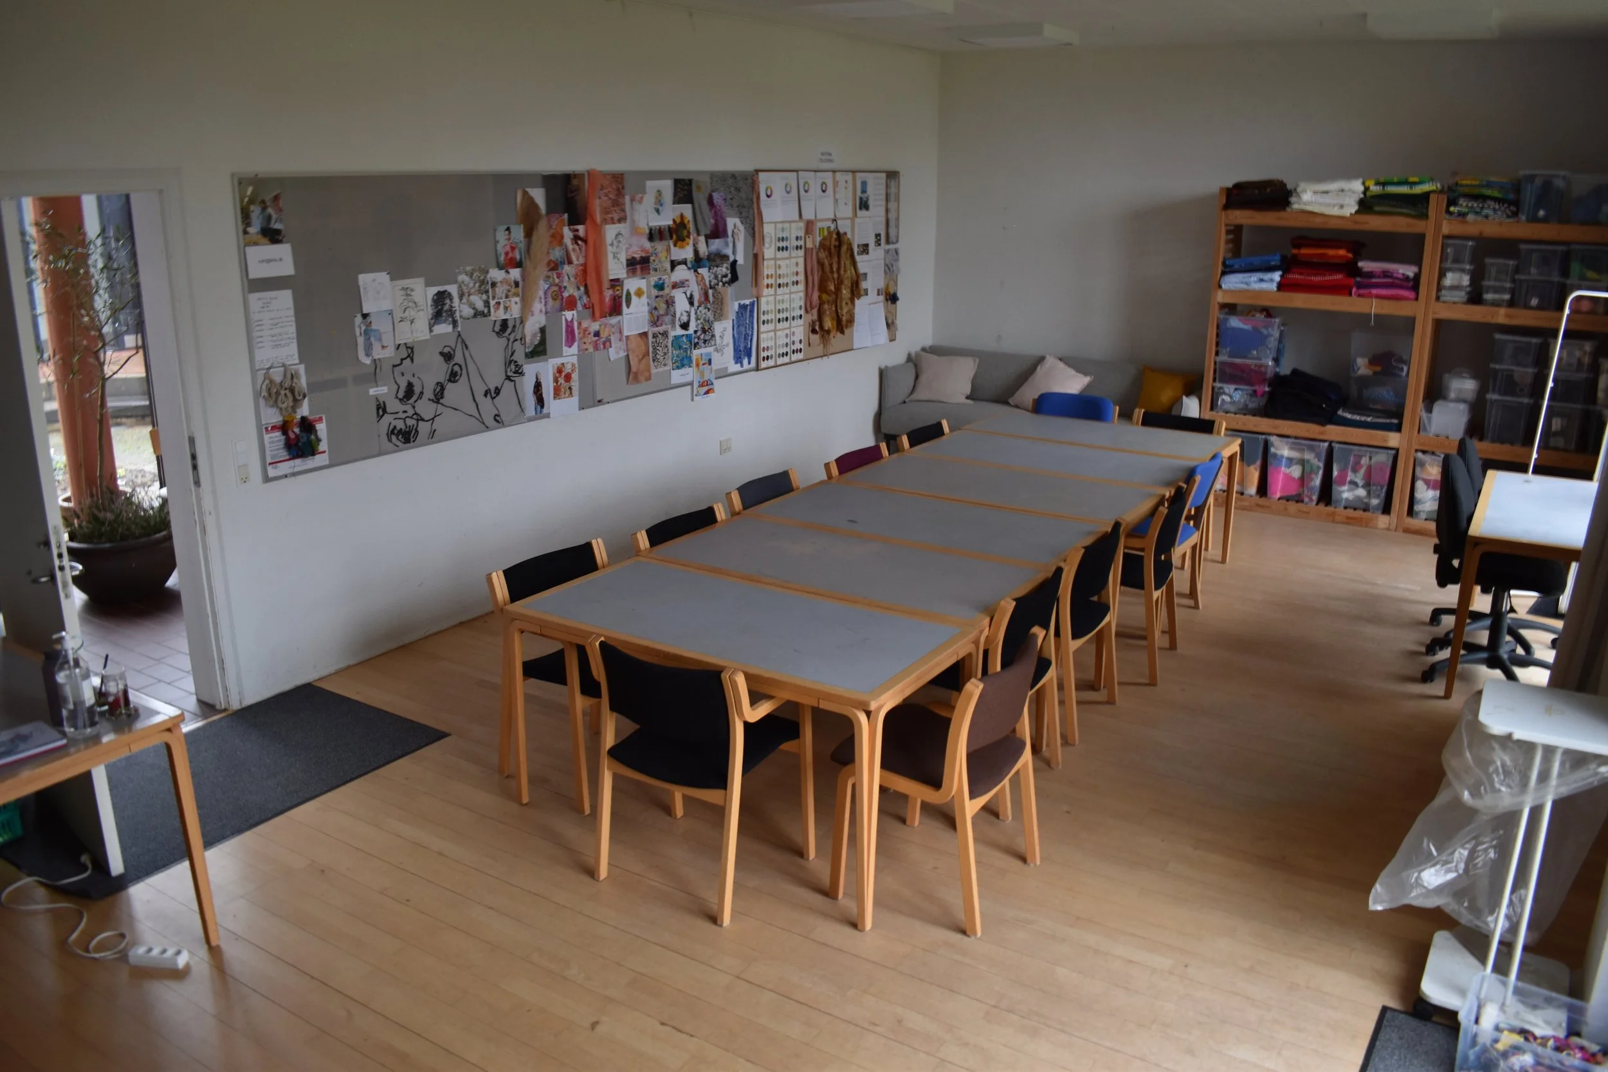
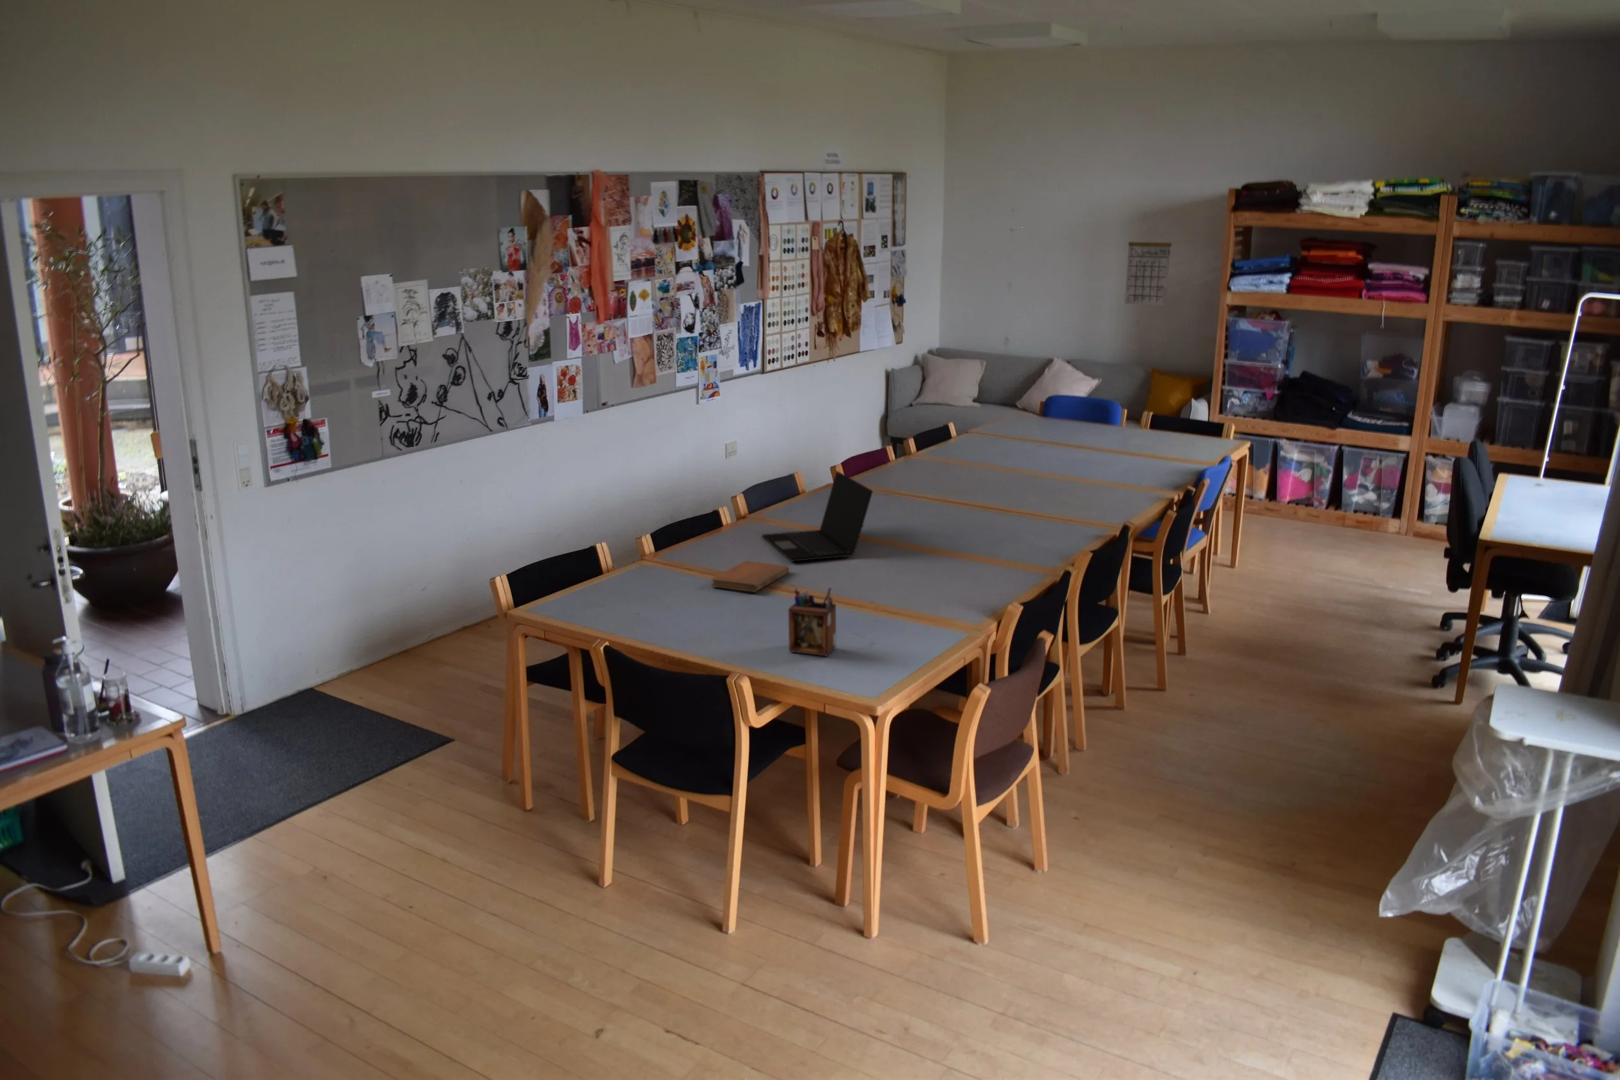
+ calendar (1148, 266)
+ notebook (751, 575)
+ laptop (823, 515)
+ desk organizer (812, 620)
